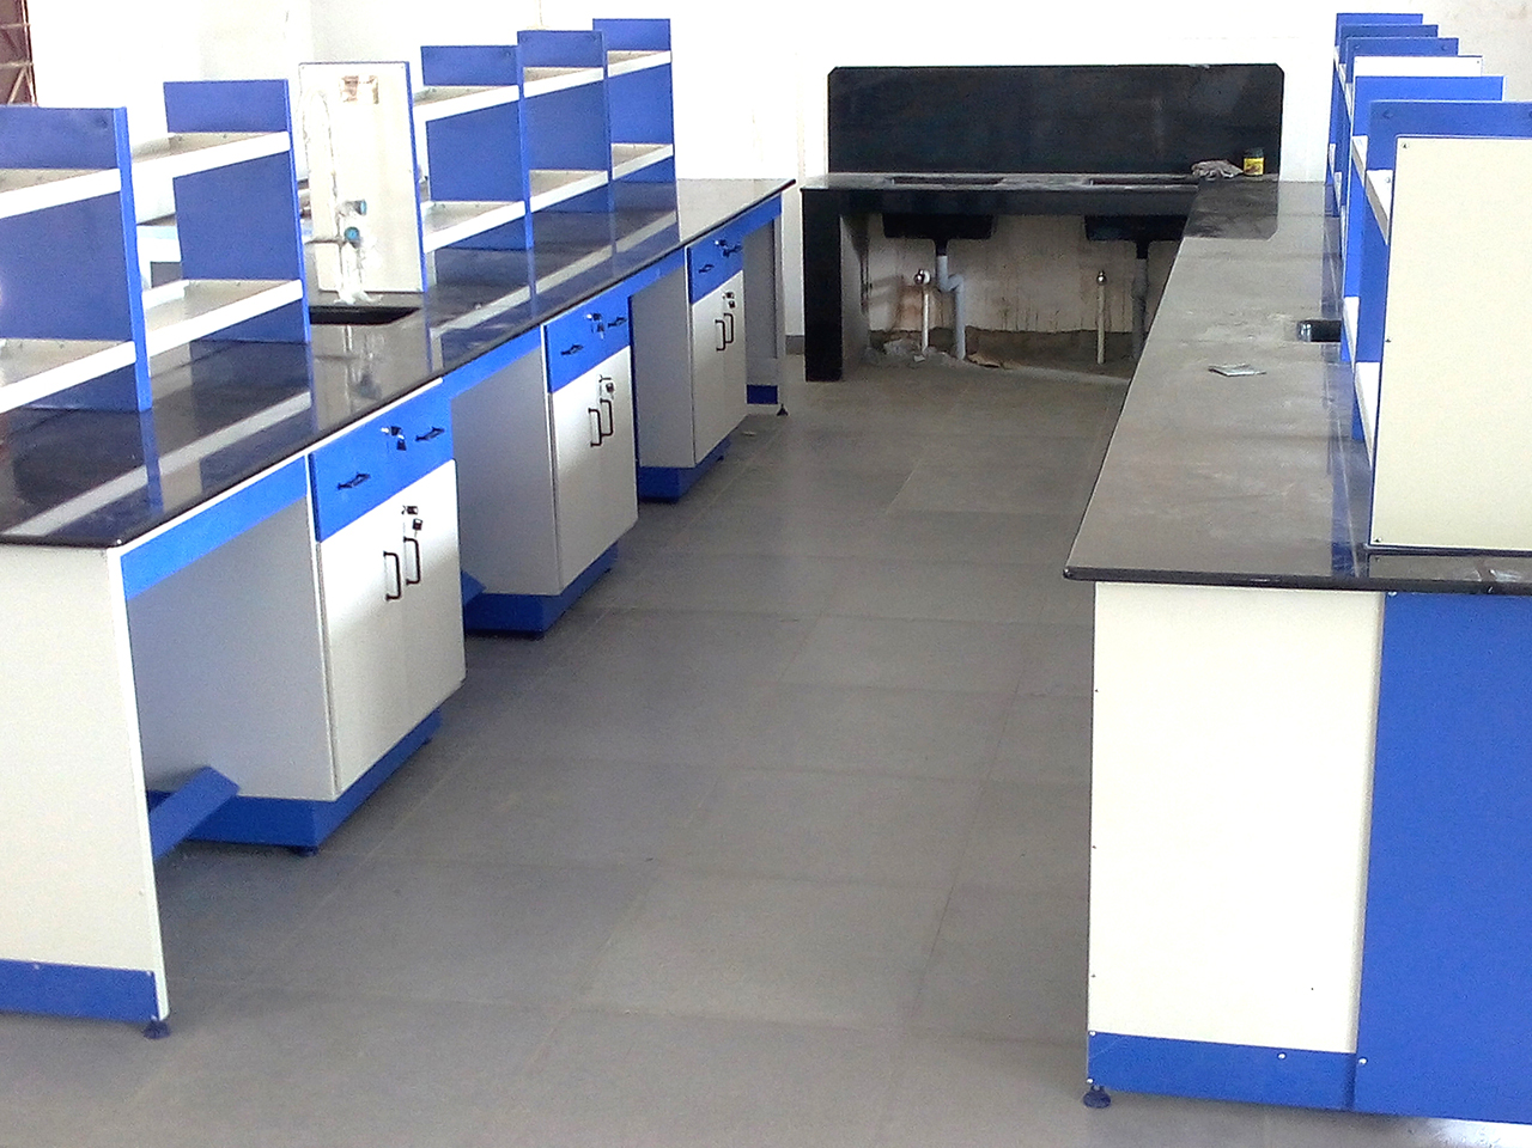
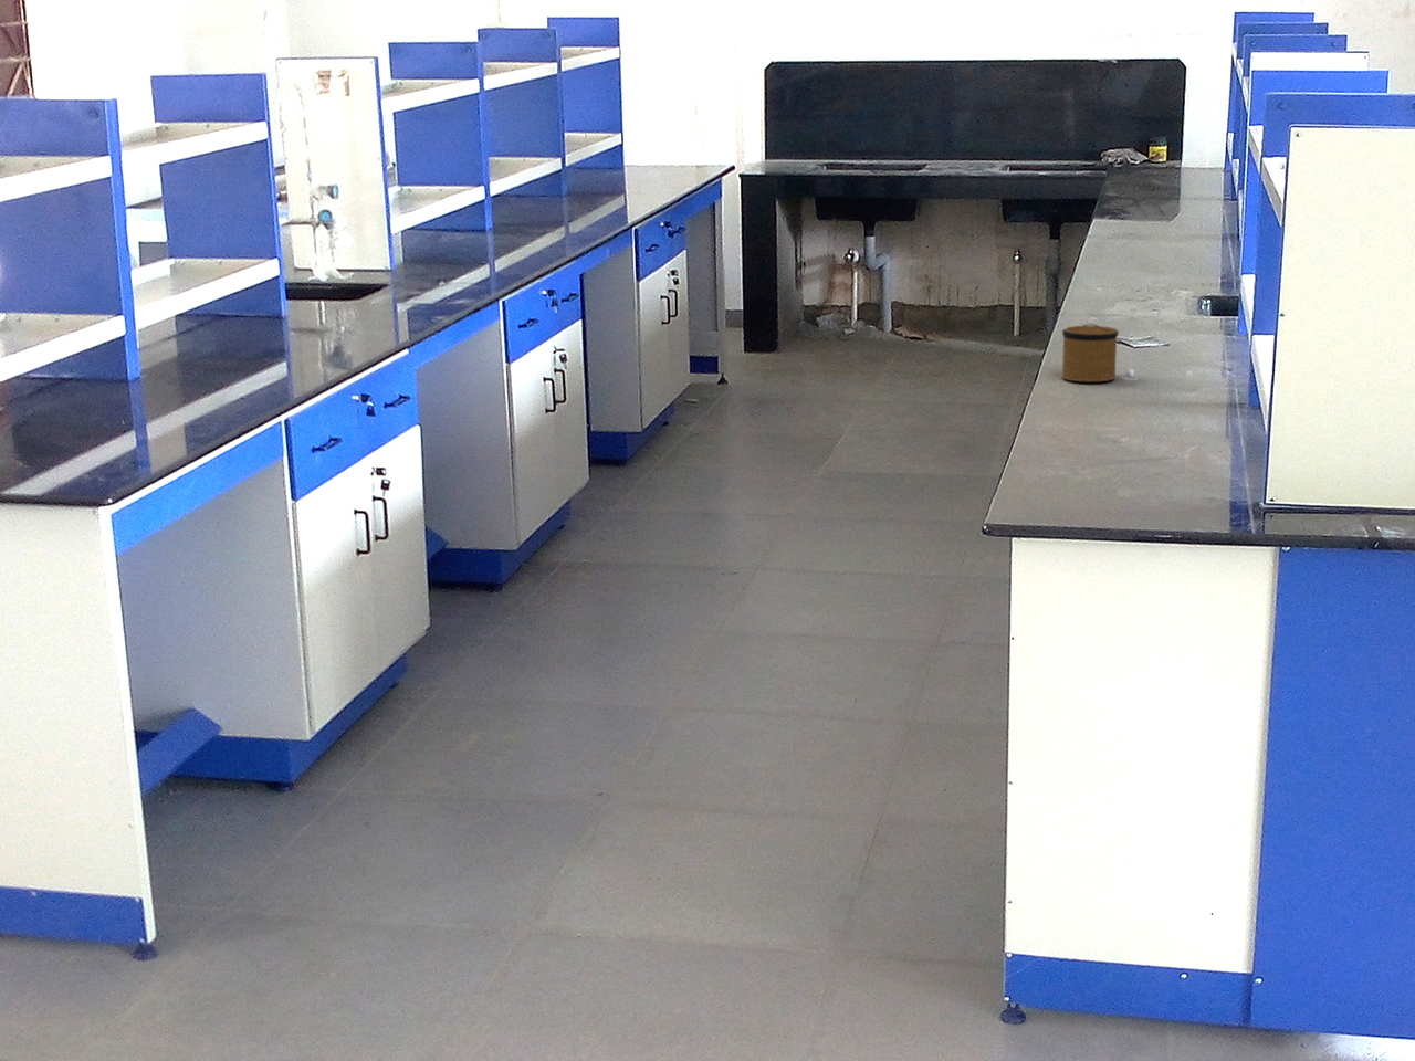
+ speaker (1100, 350)
